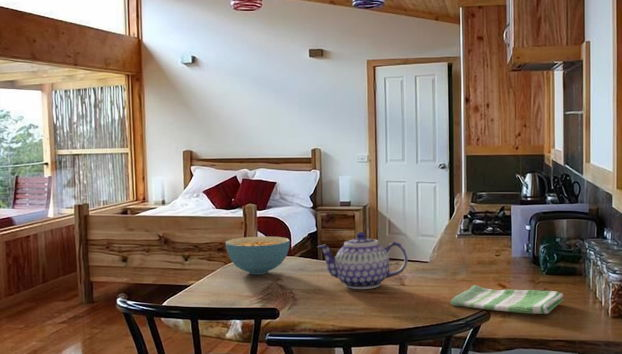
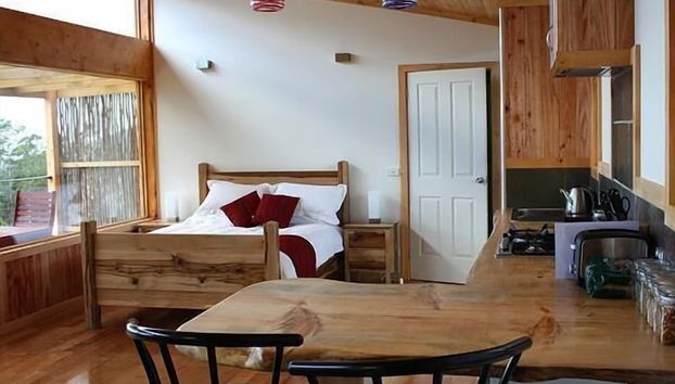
- dish towel (507, 298)
- cereal bowl (257, 256)
- teapot (361, 258)
